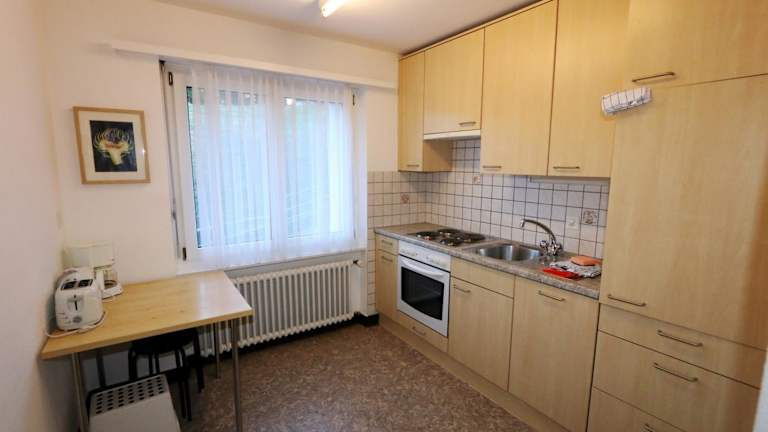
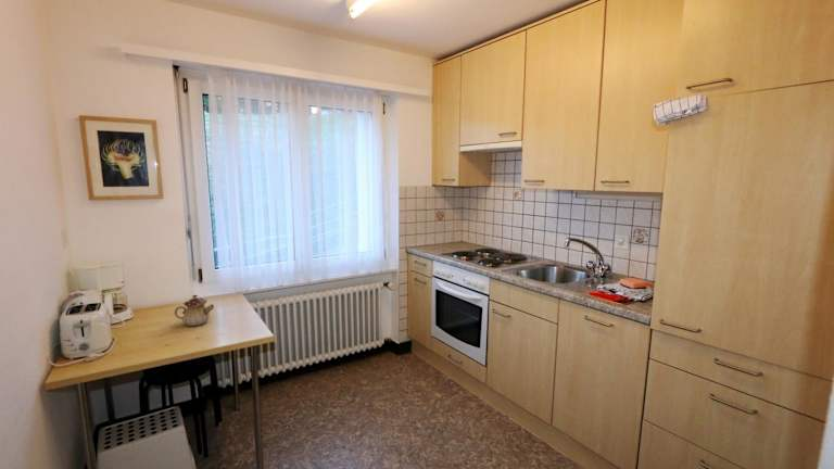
+ teapot (193, 308)
